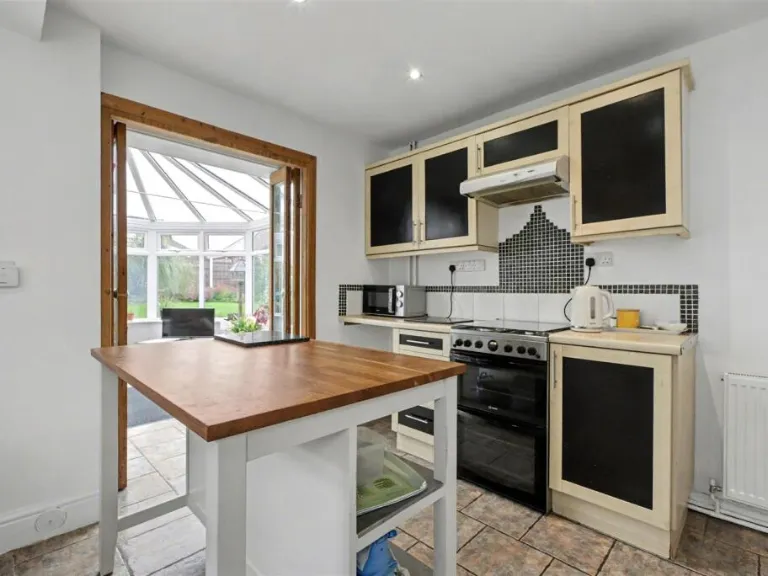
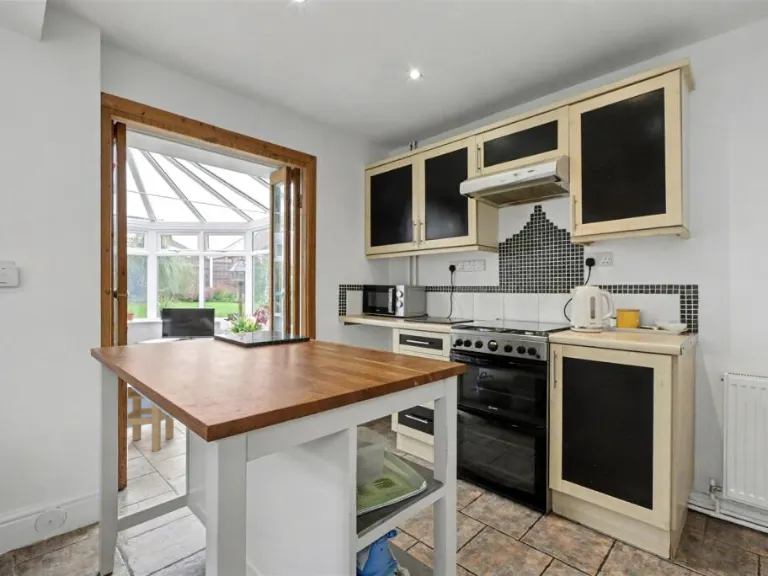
+ stool (146, 413)
